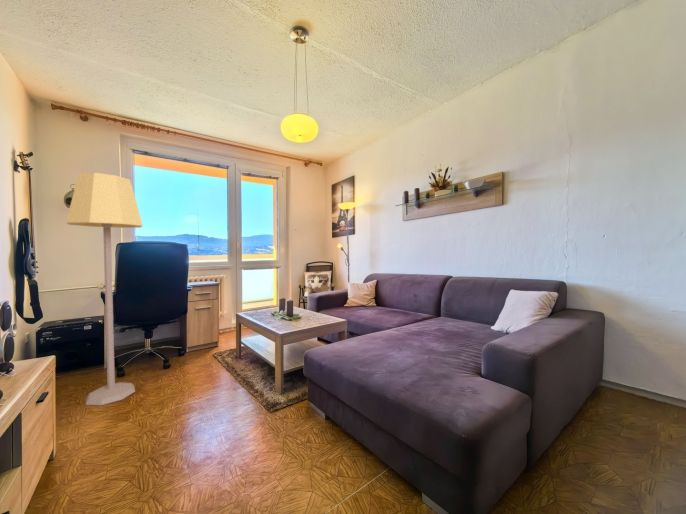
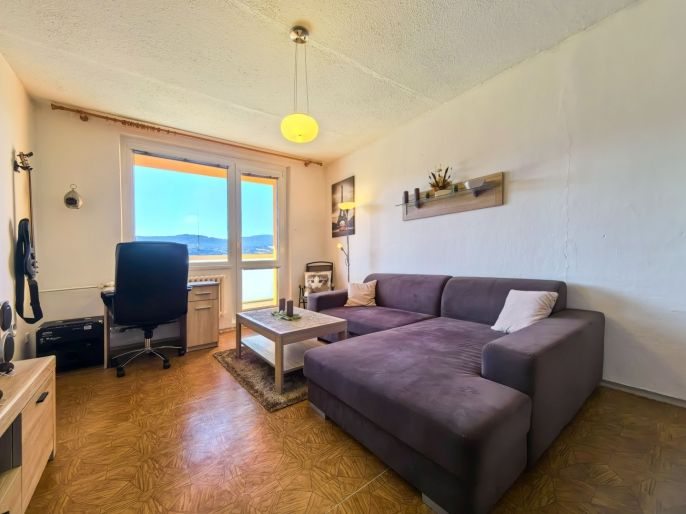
- lamp (108, 287)
